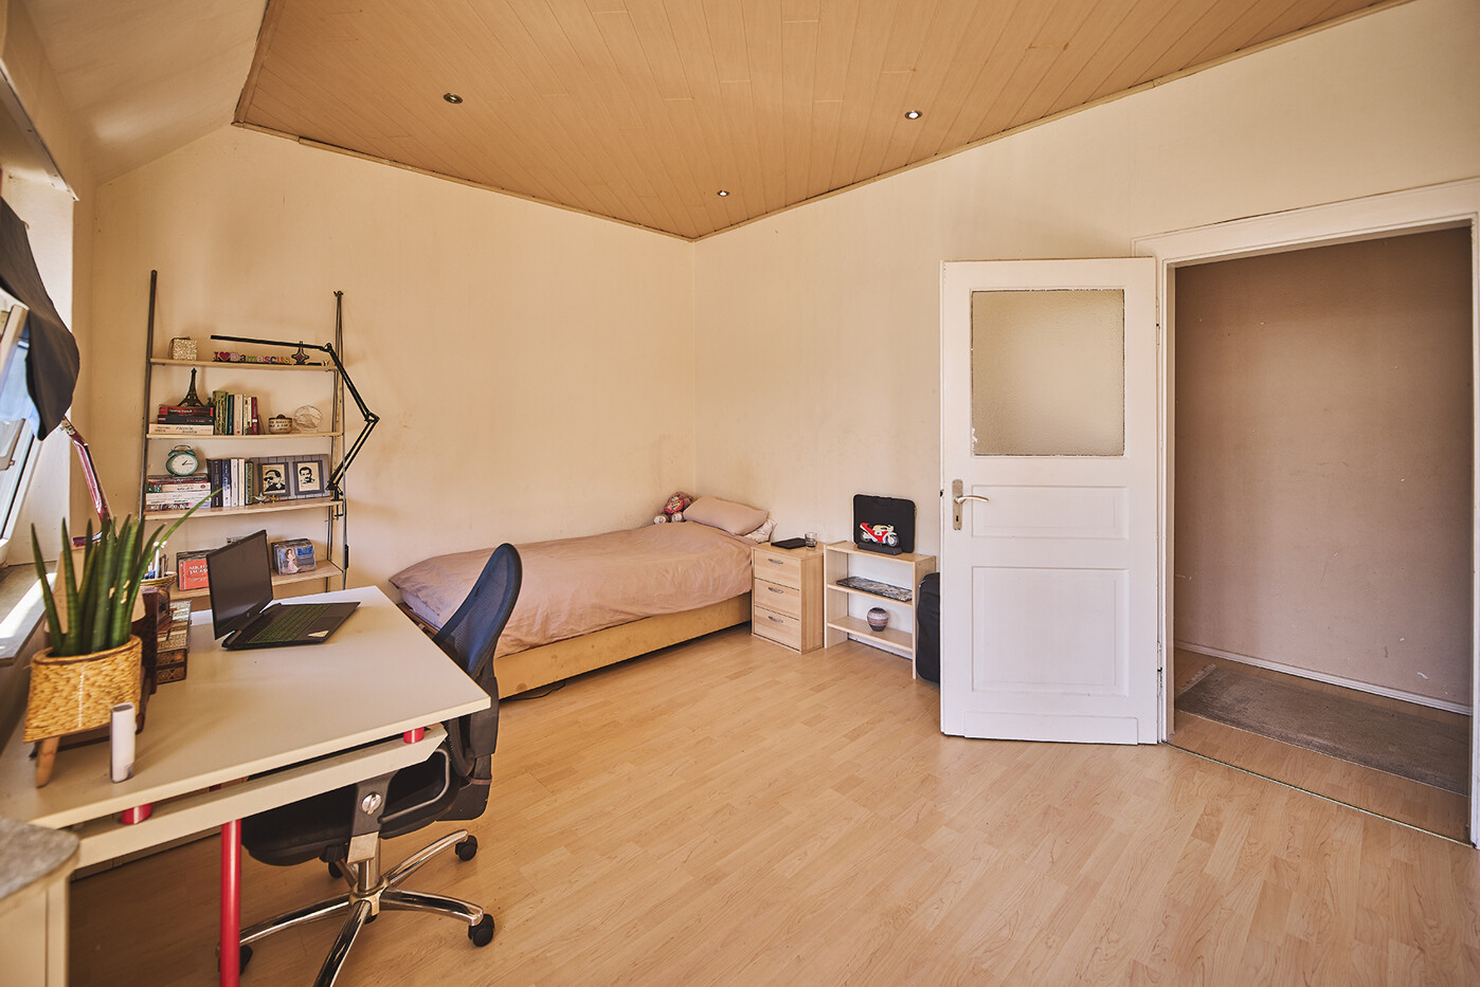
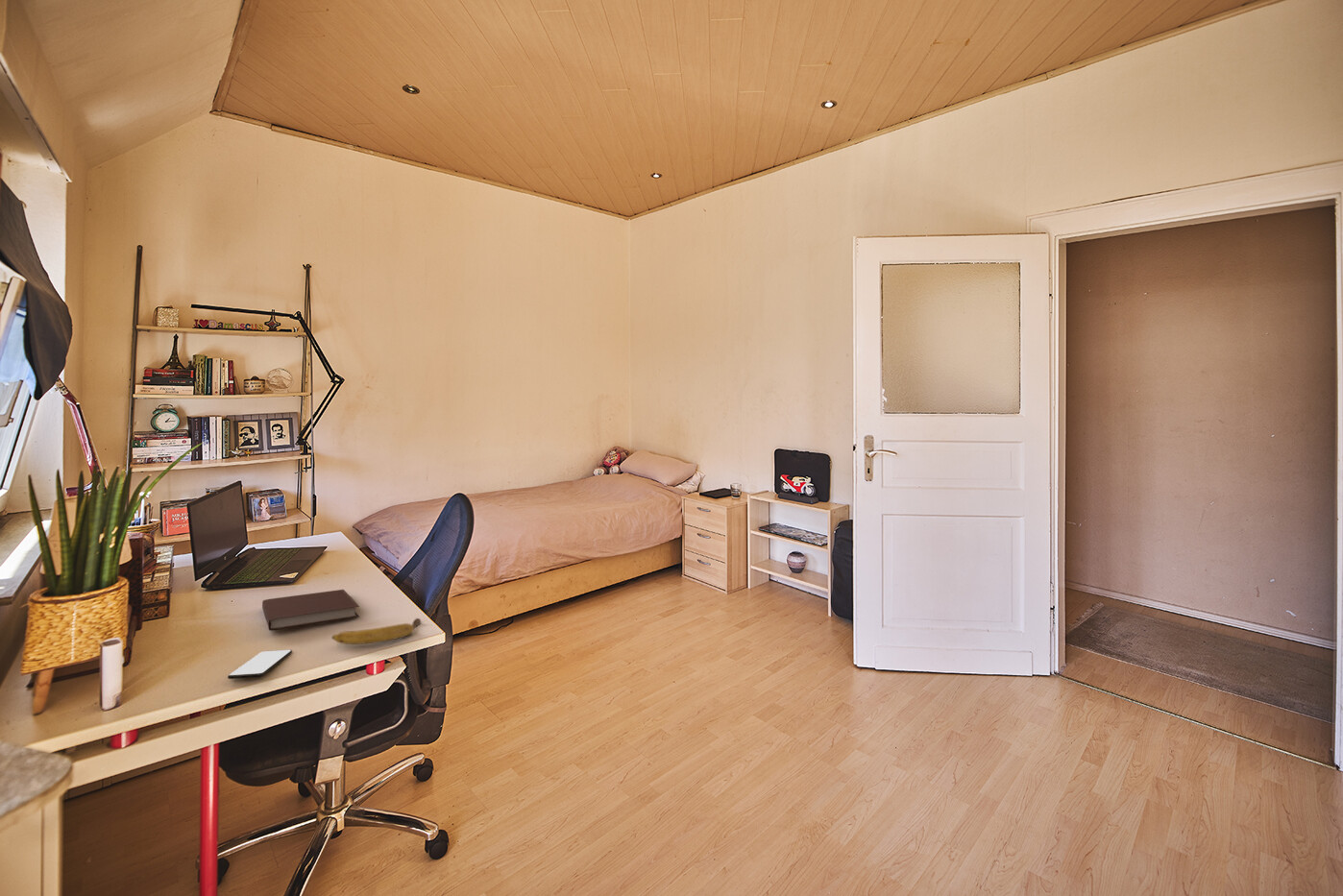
+ notebook (309, 608)
+ fruit (378, 629)
+ smartphone (261, 664)
